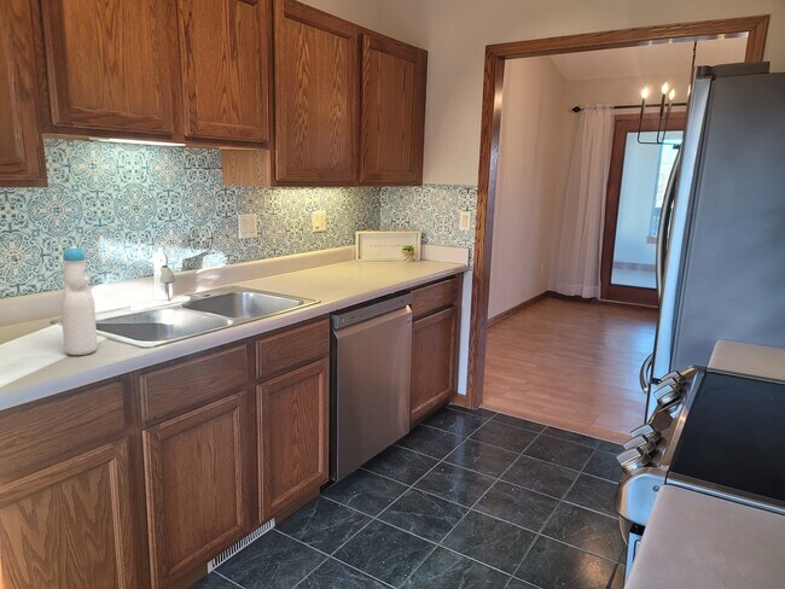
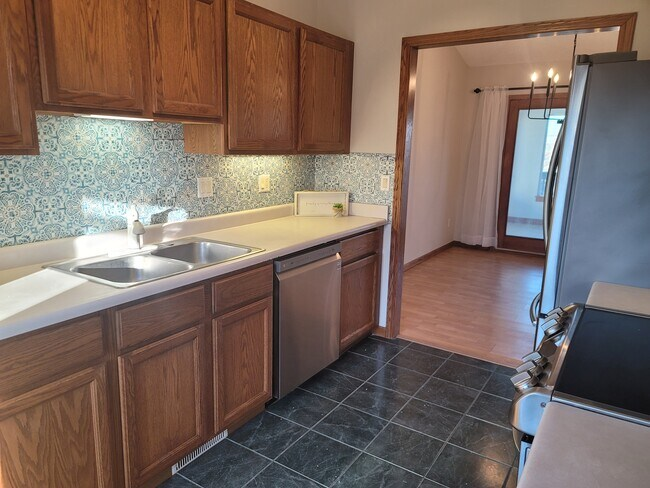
- bottle (77, 299)
